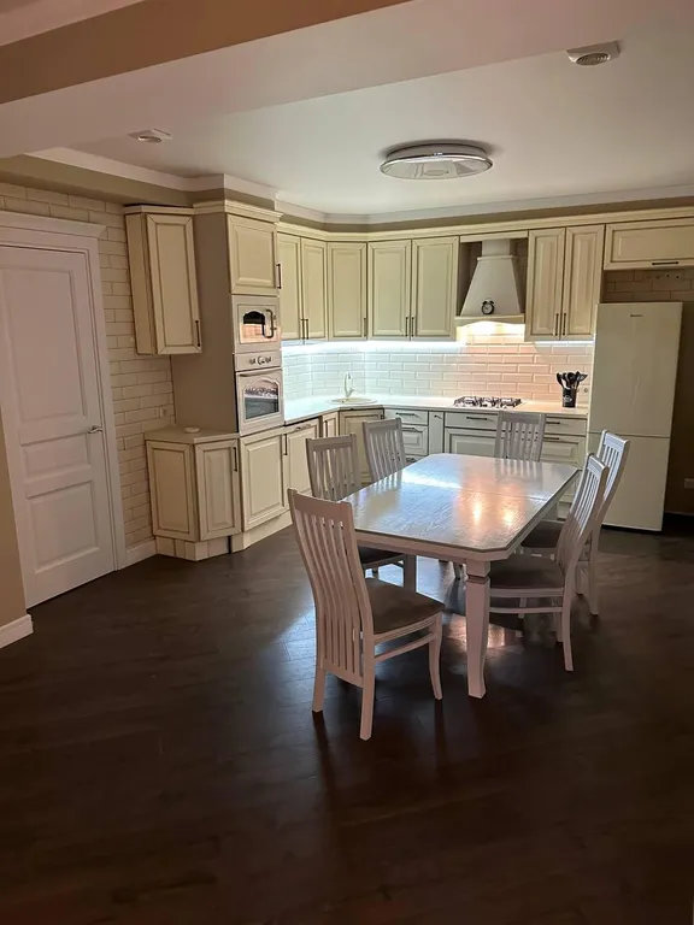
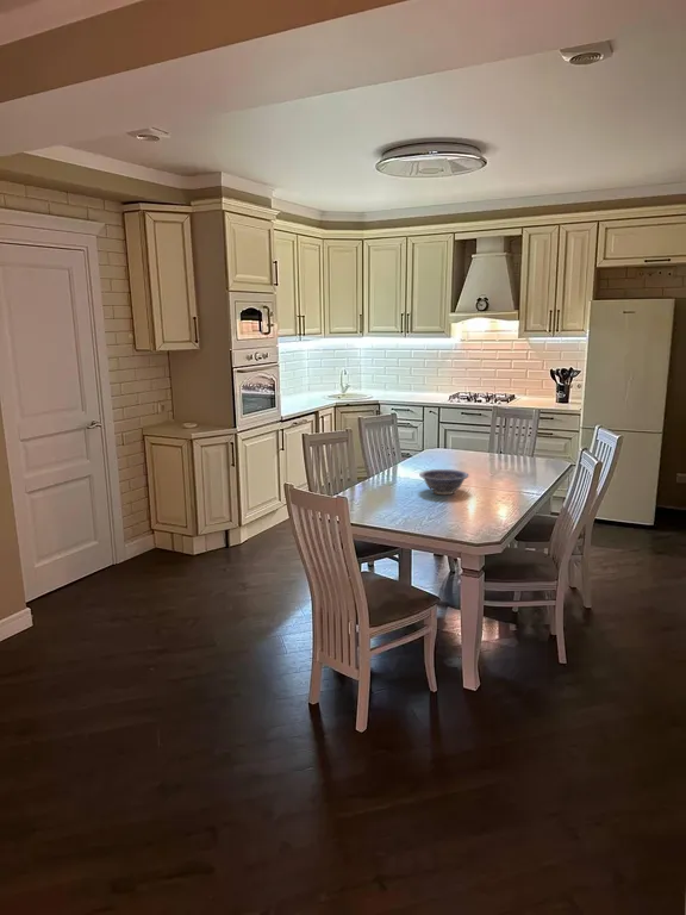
+ decorative bowl (443, 483)
